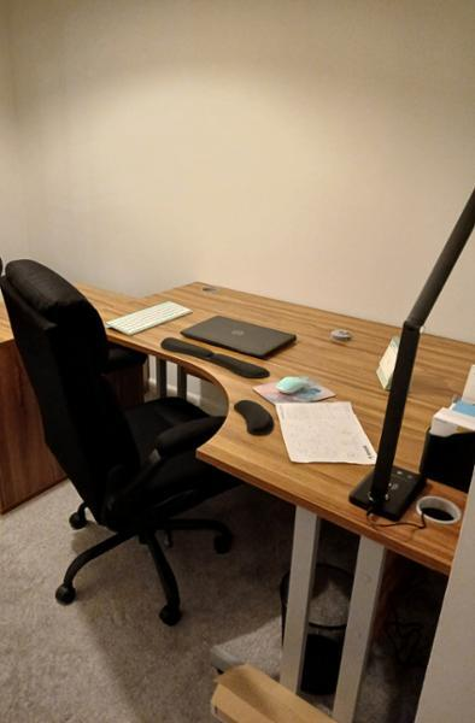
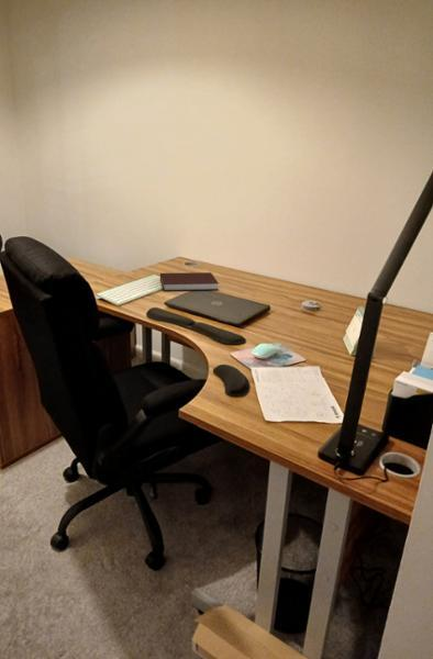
+ notebook (188, 281)
